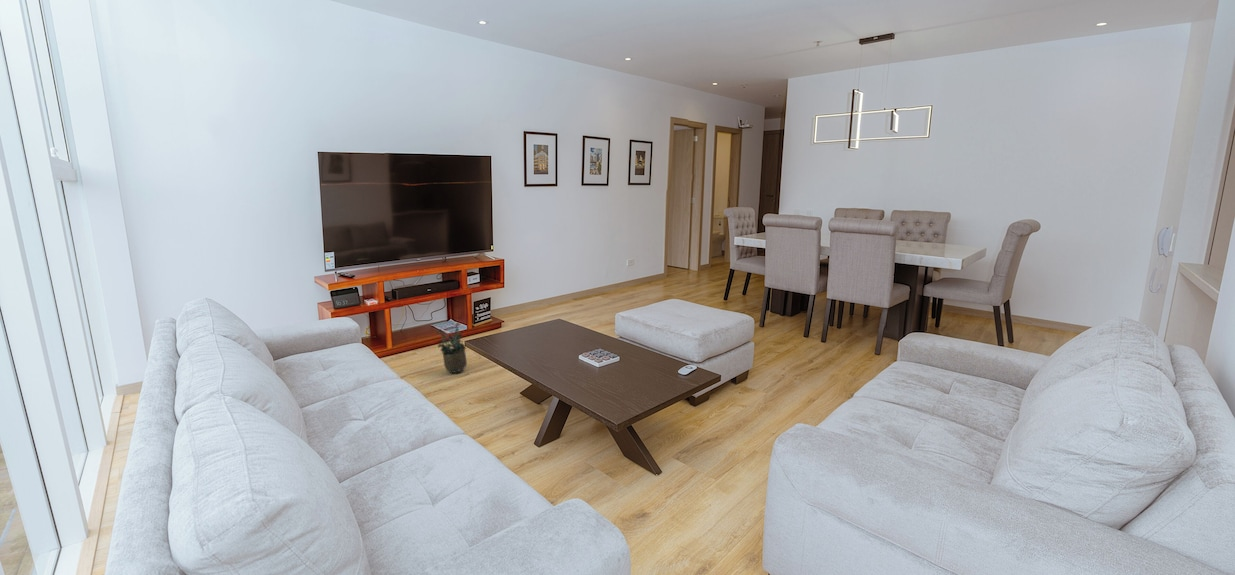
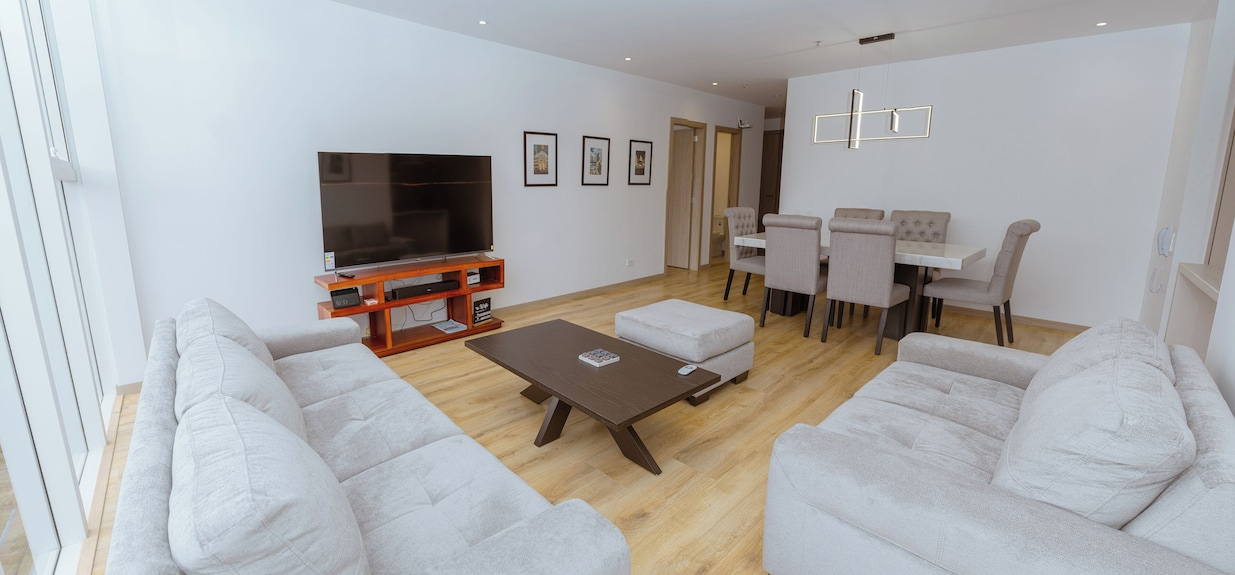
- potted plant (452, 346)
